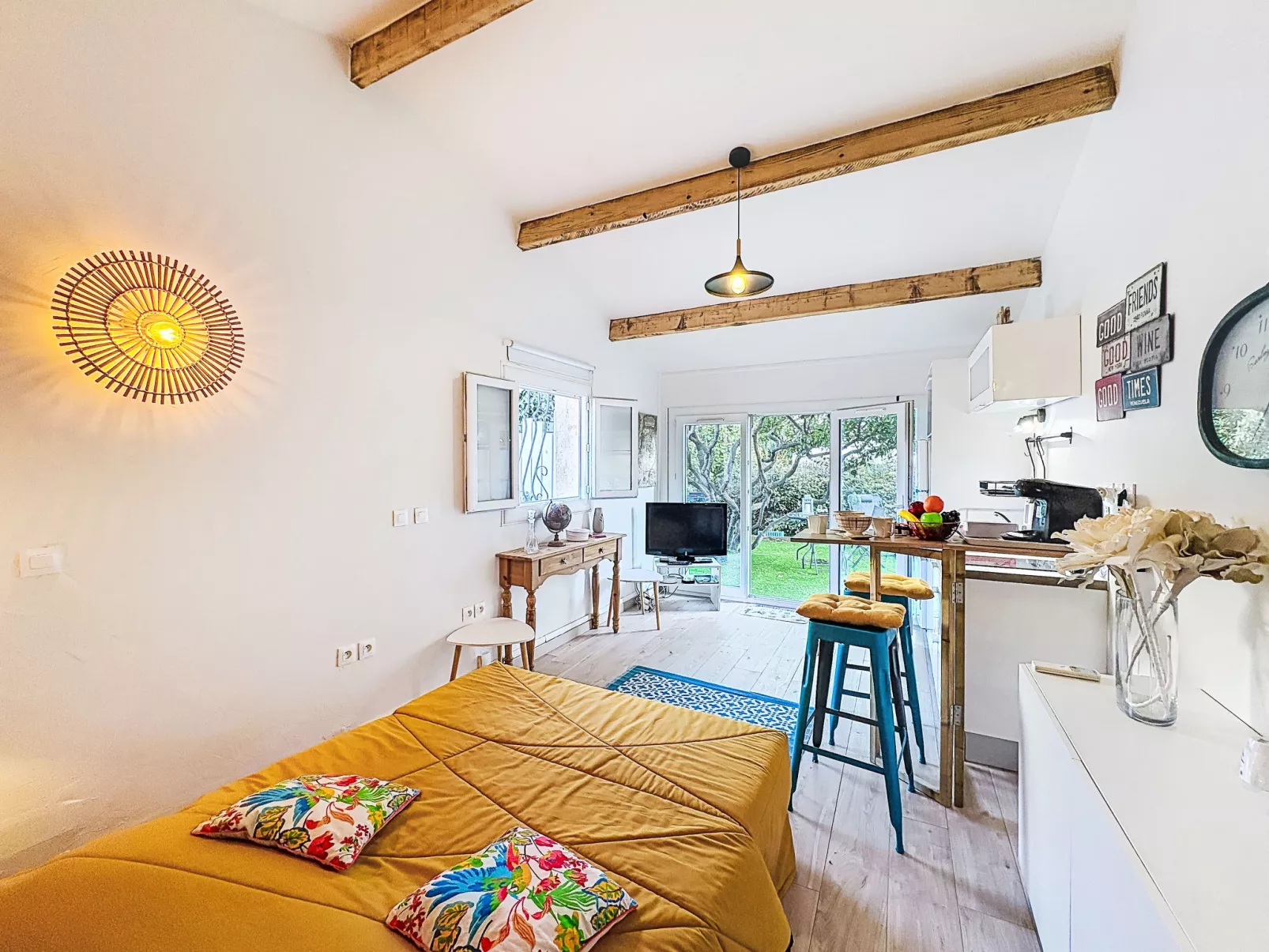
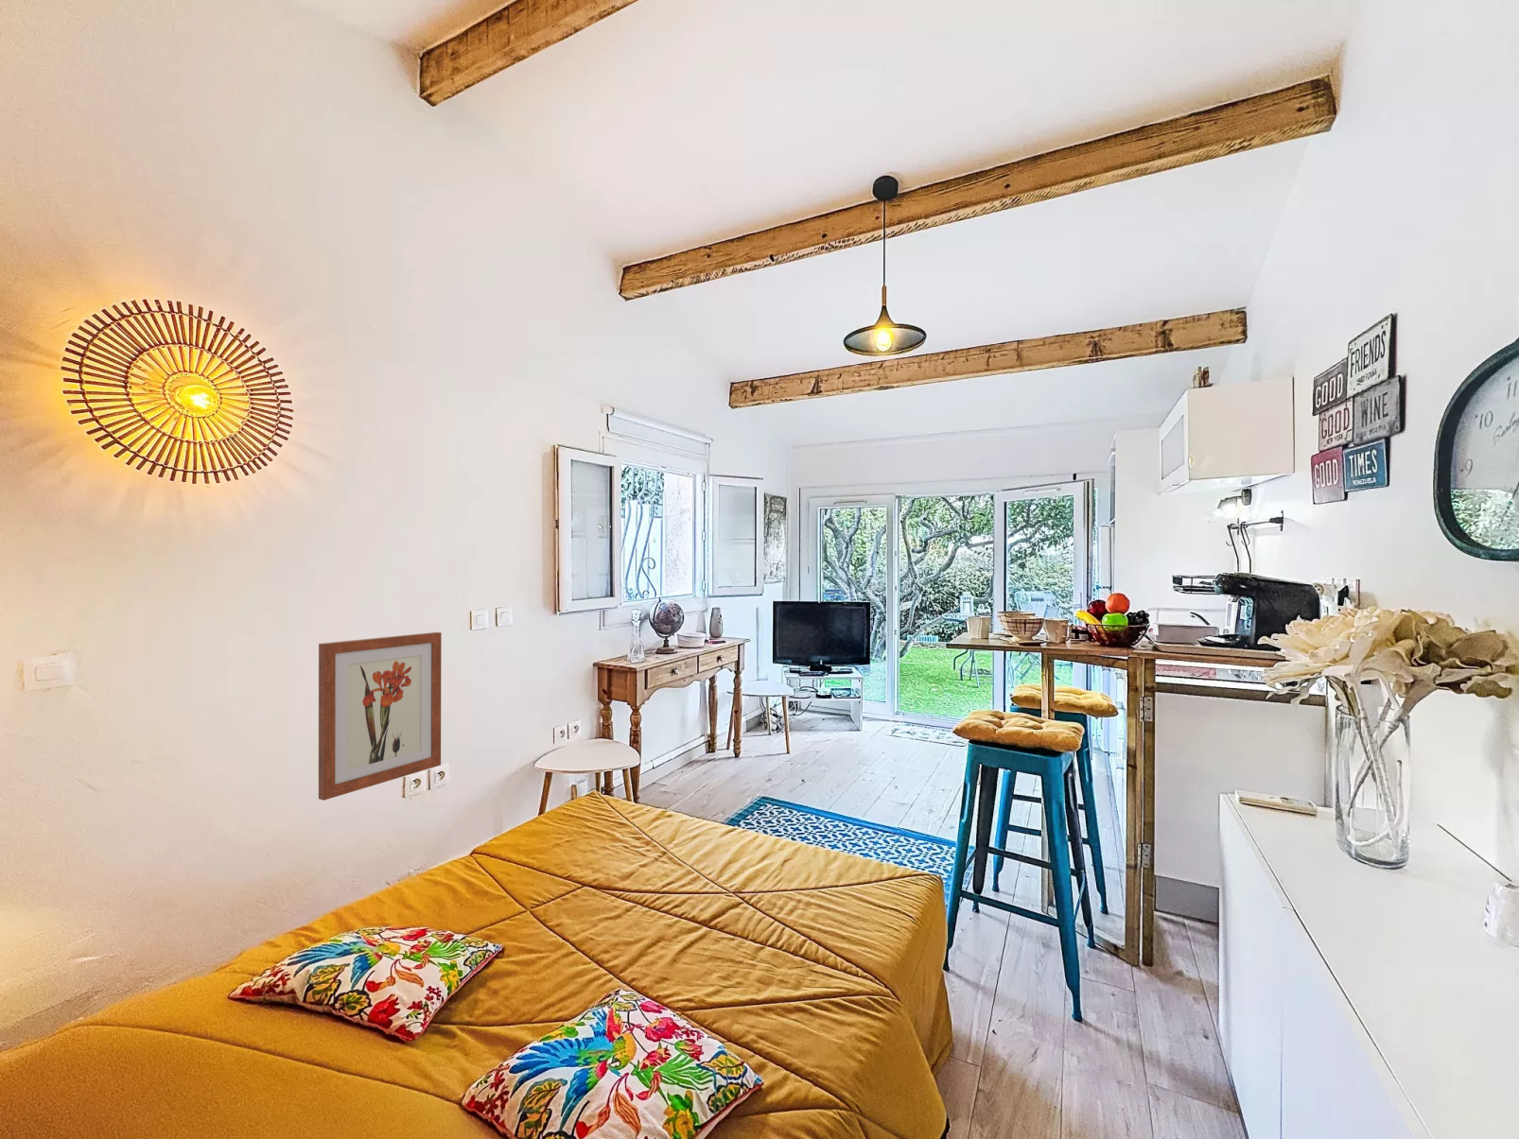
+ wall art (384, 709)
